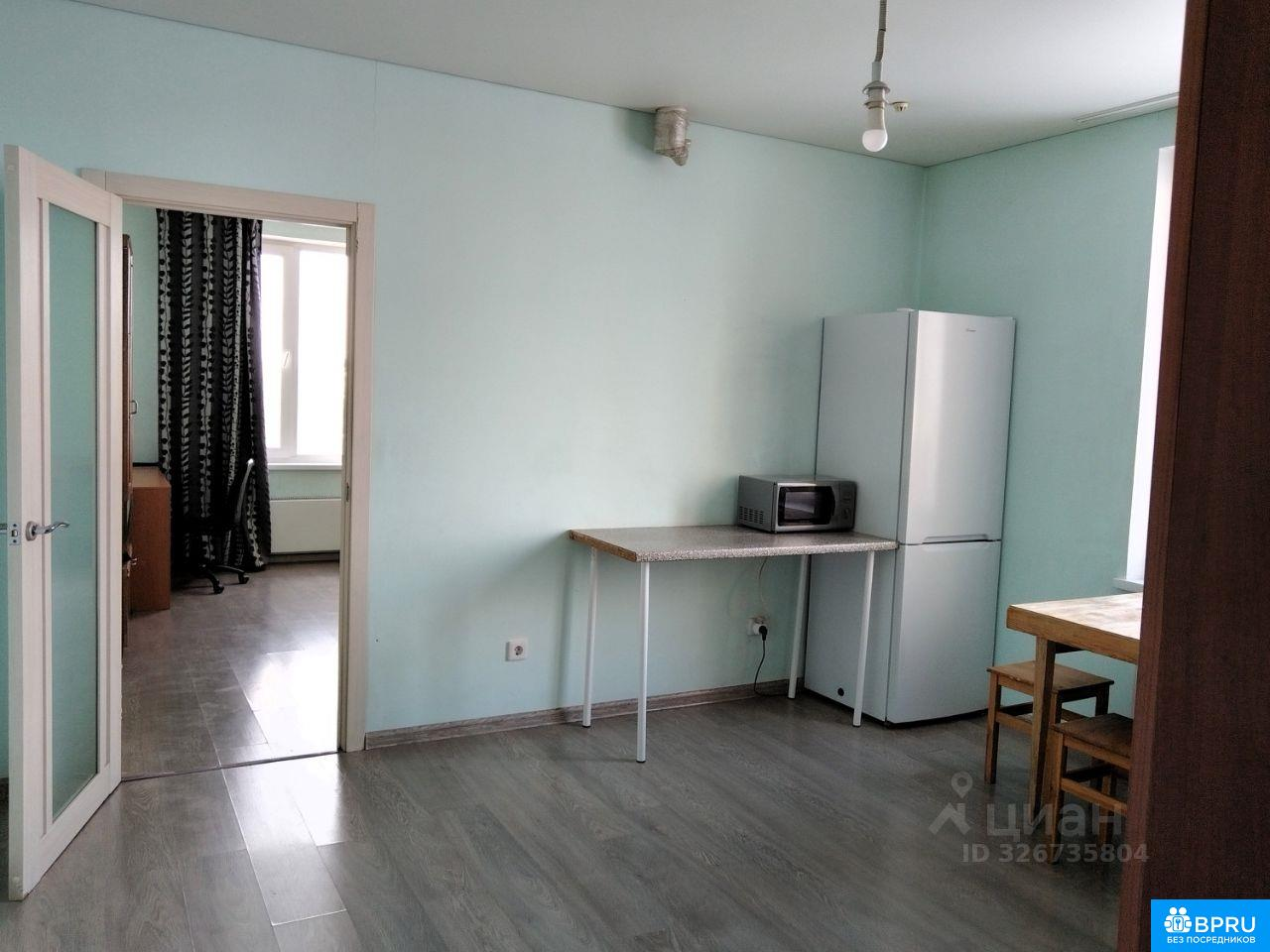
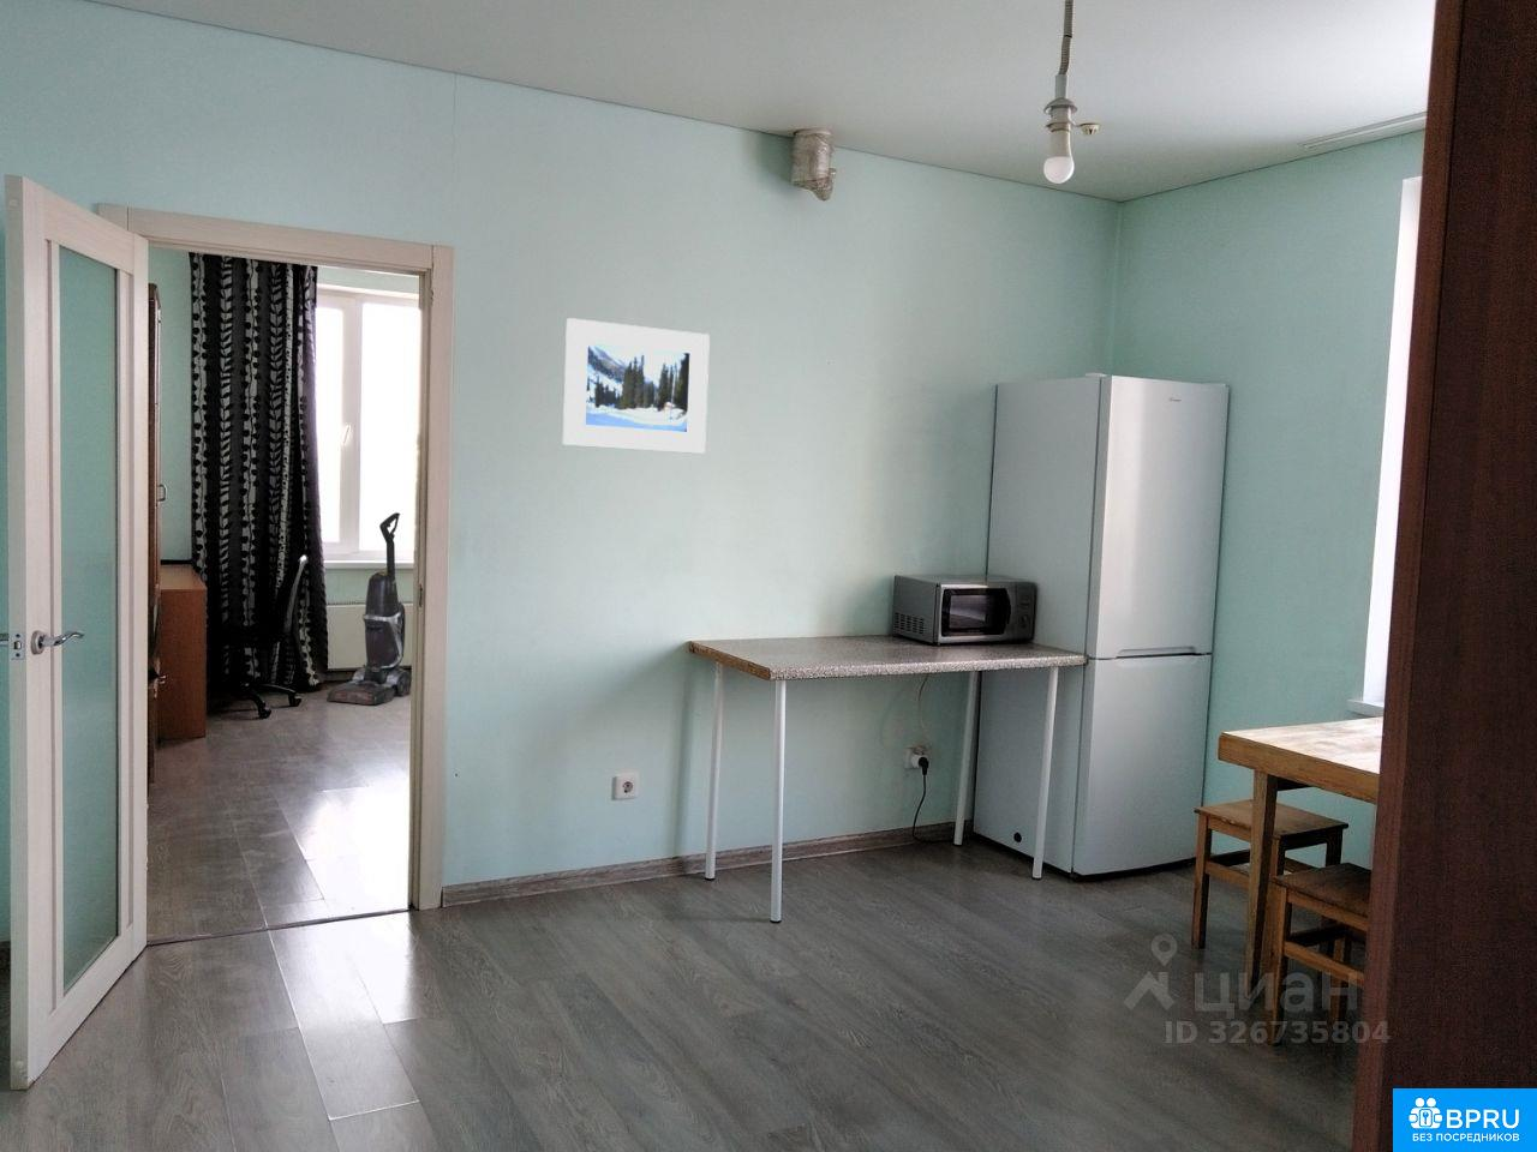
+ vacuum cleaner (373, 605)
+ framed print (638, 387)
